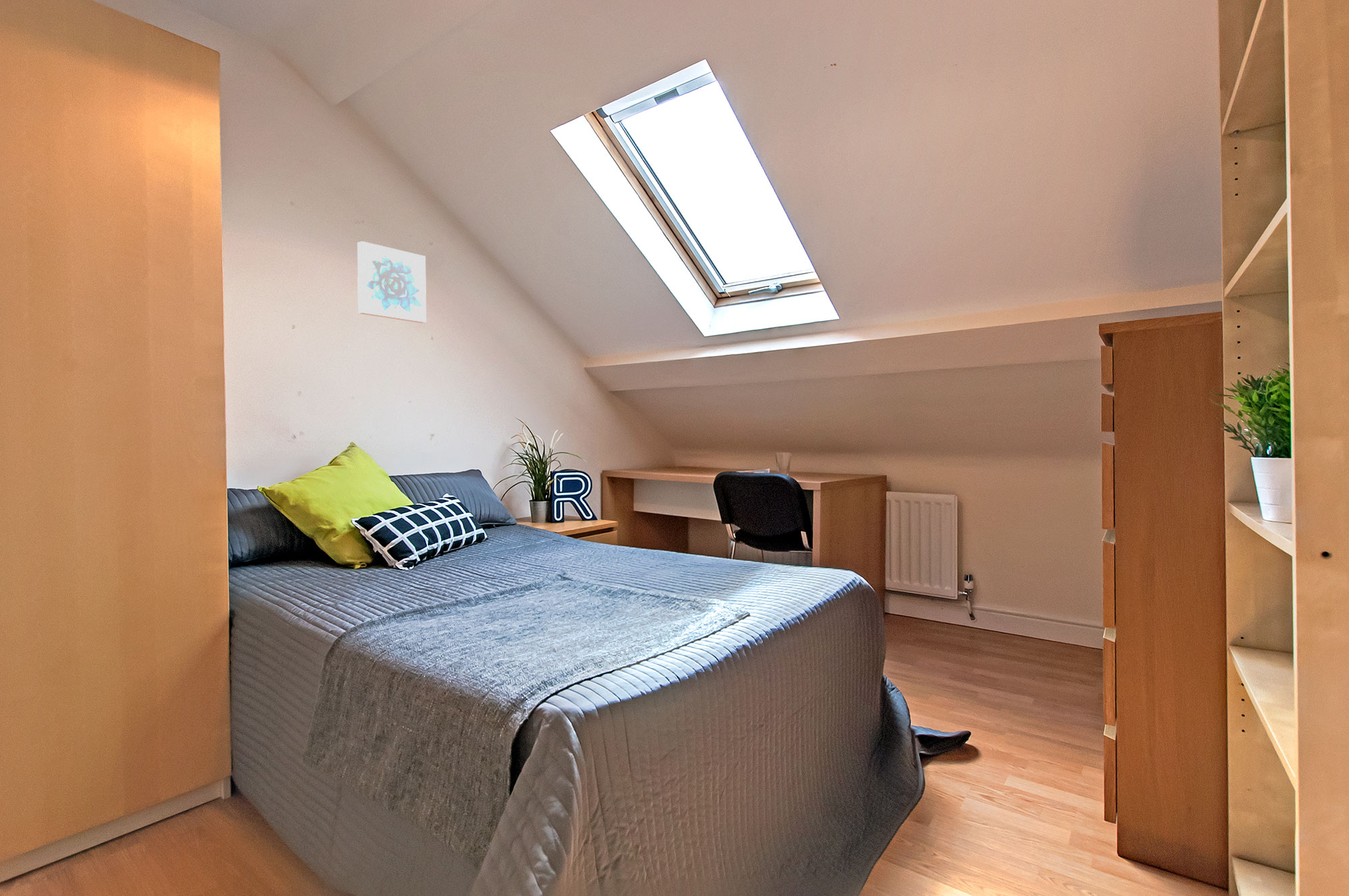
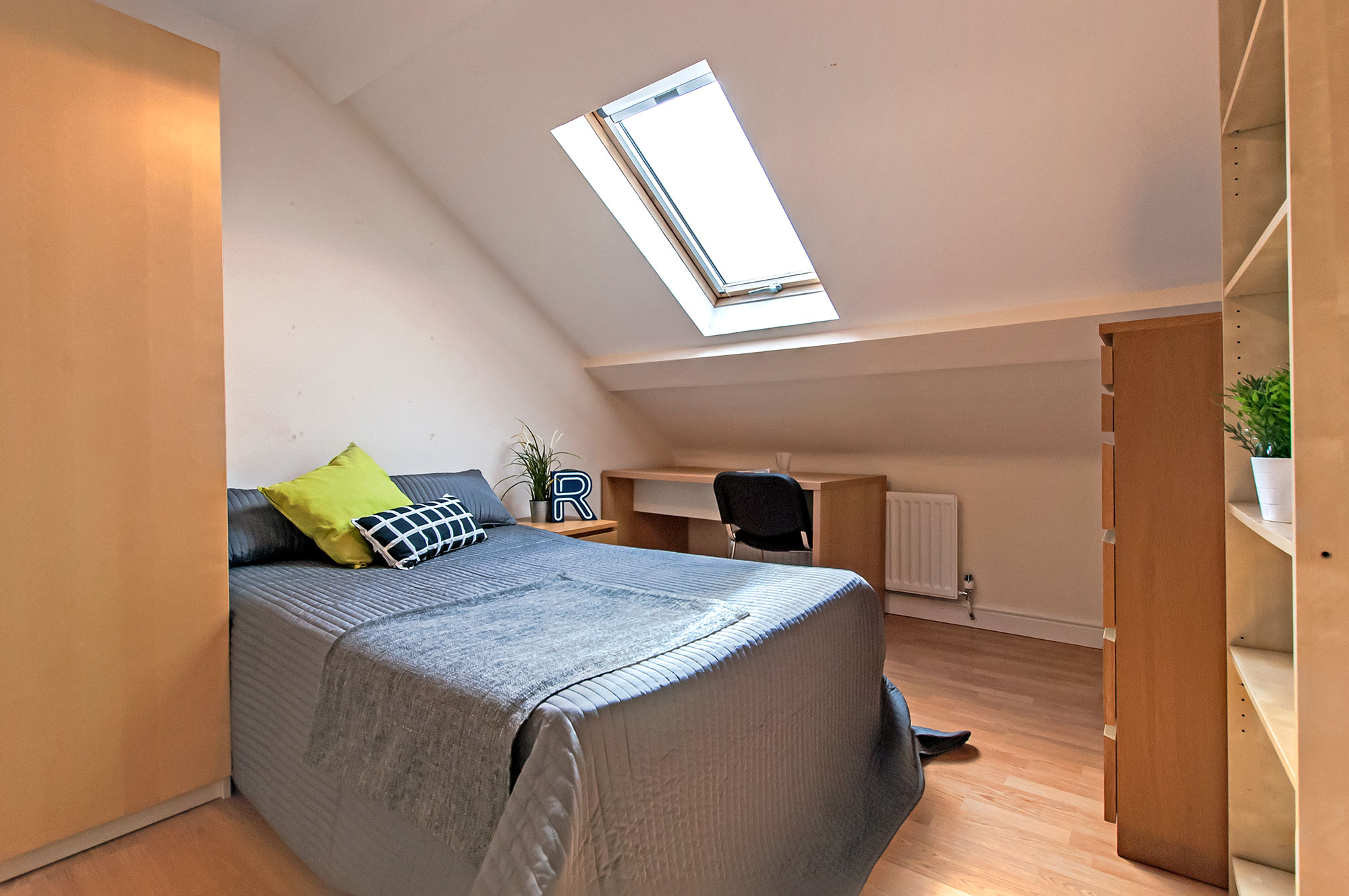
- wall art (393, 284)
